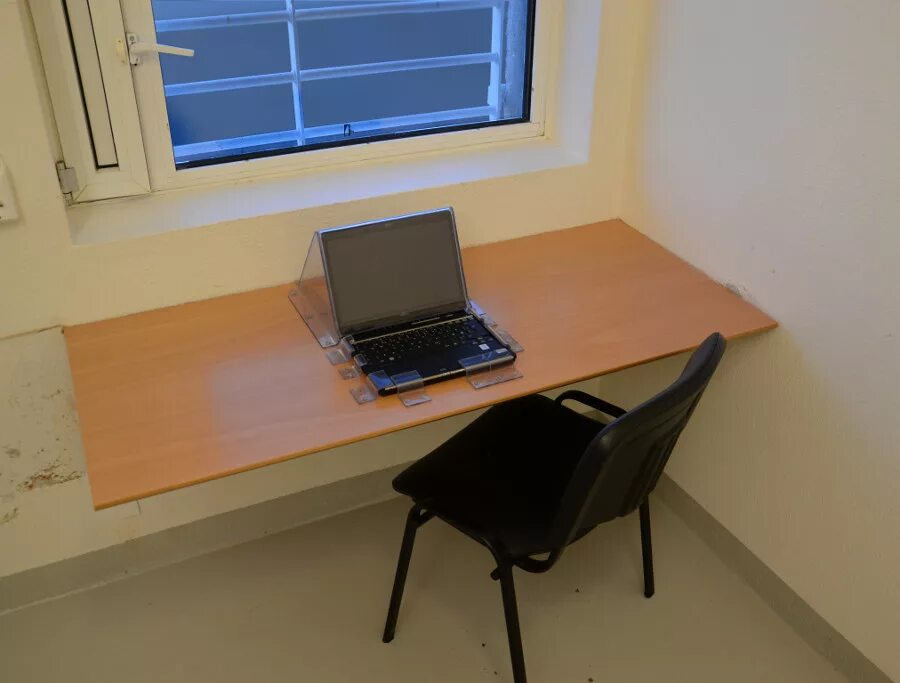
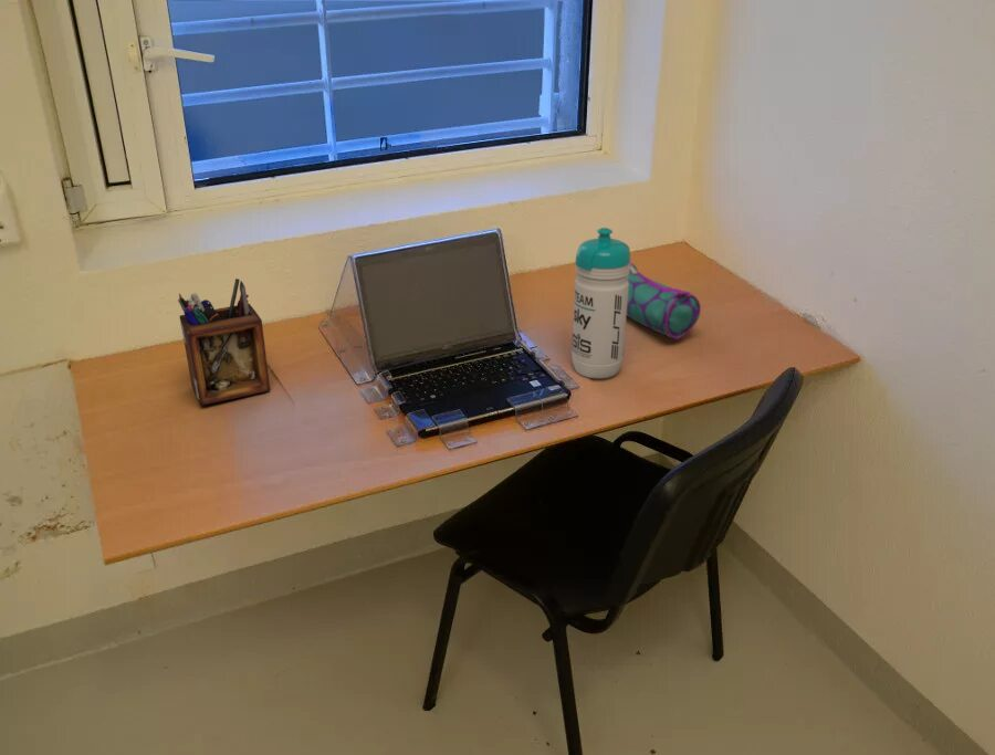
+ pencil case (649, 298)
+ water bottle (600, 301)
+ desk organizer (223, 339)
